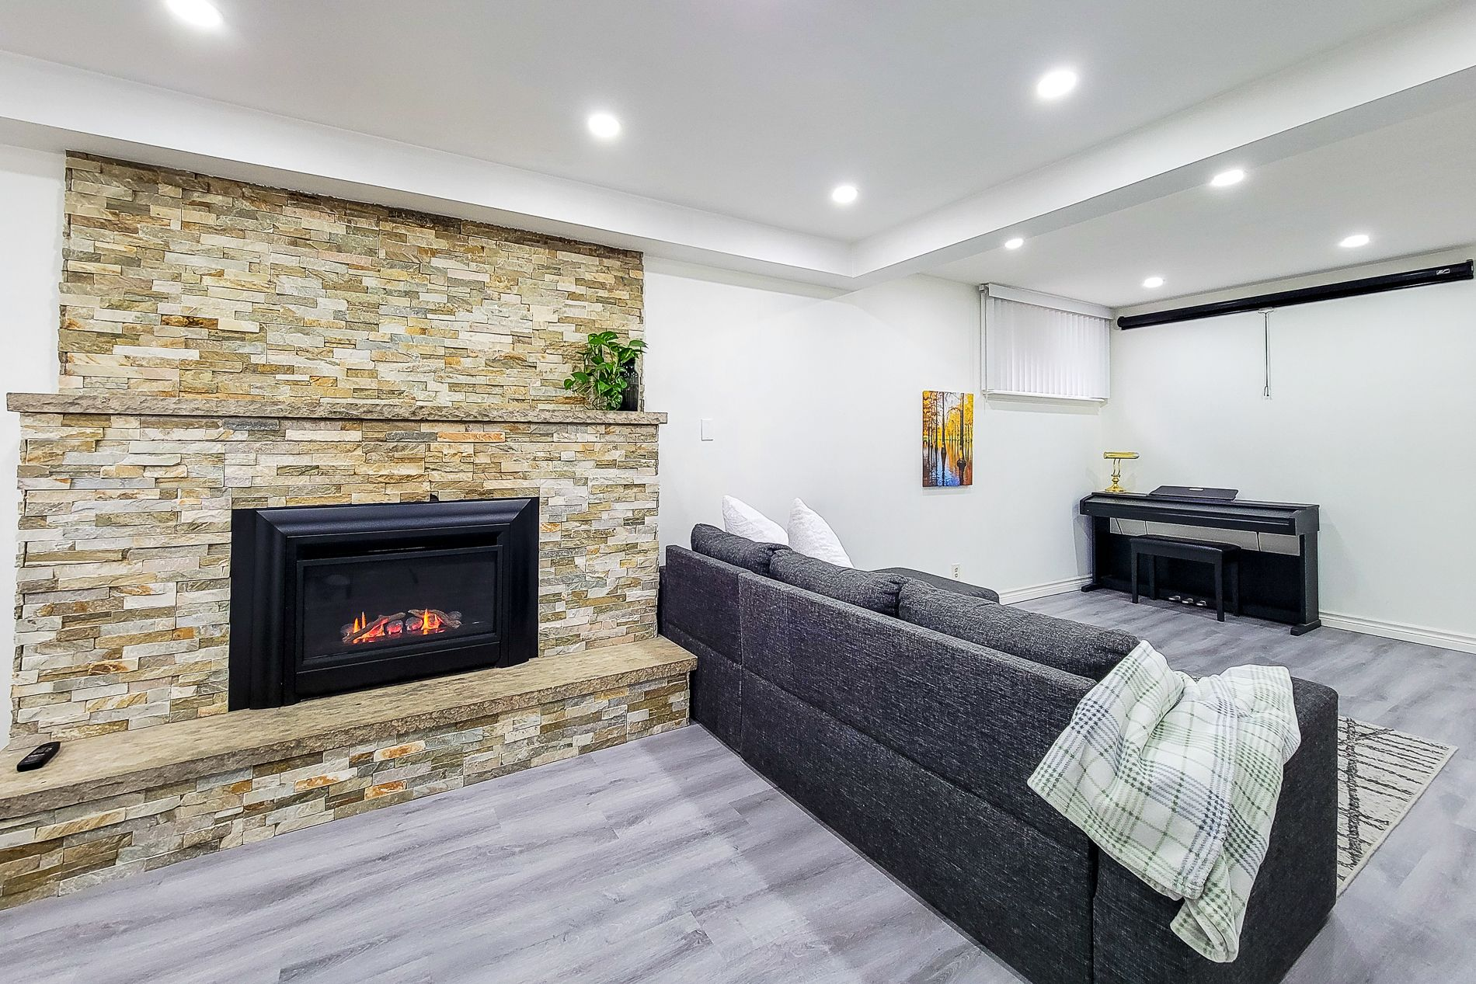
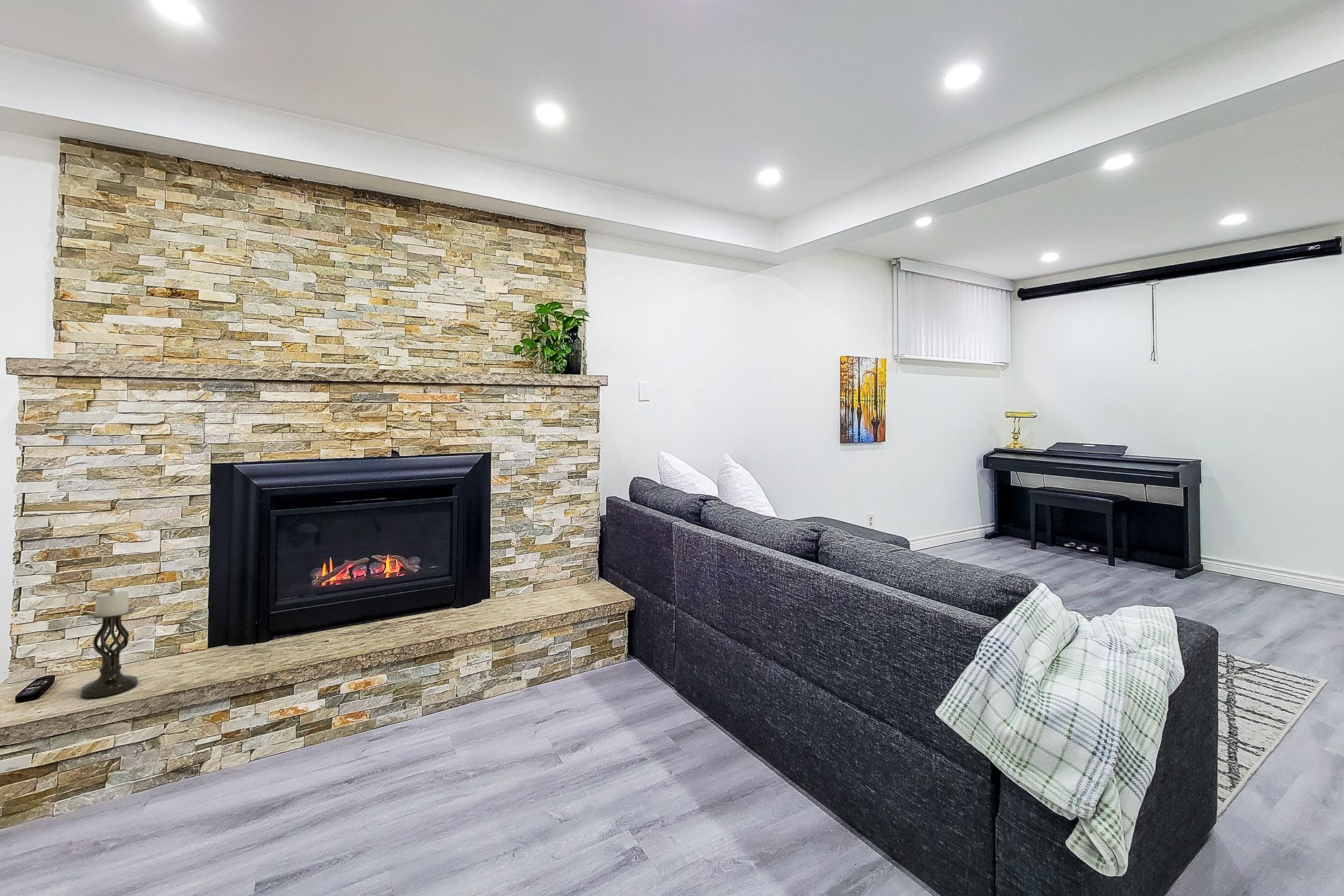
+ candle holder (112, 638)
